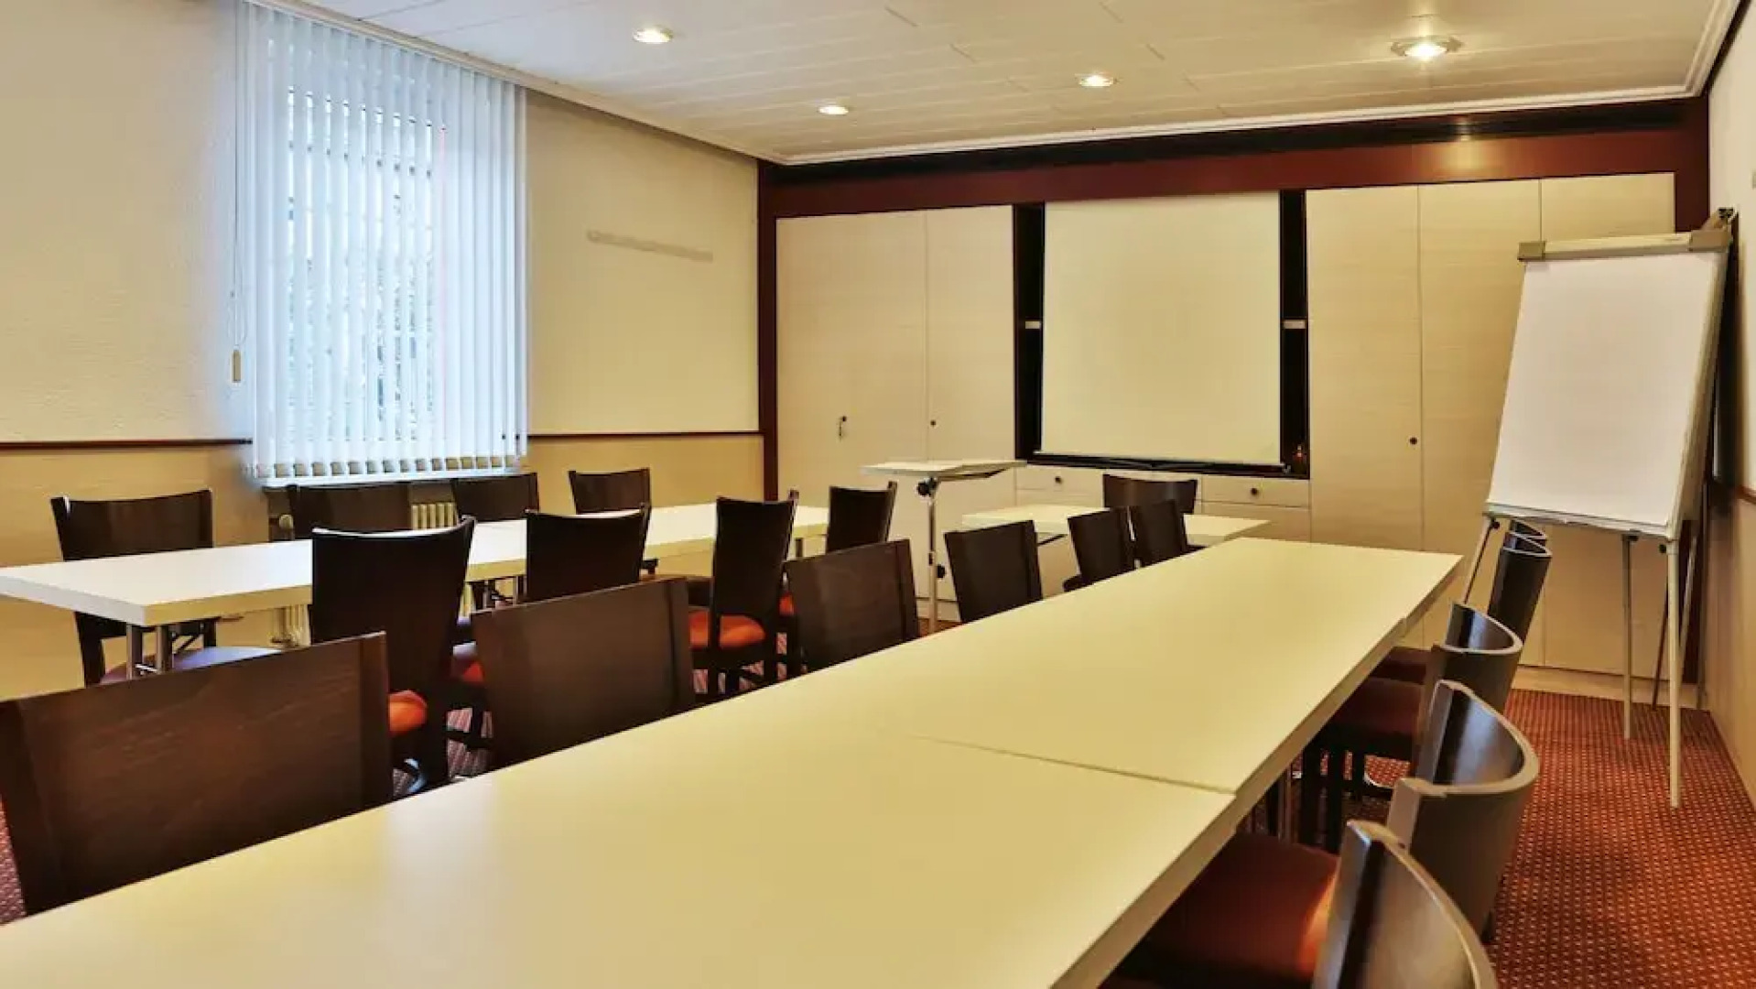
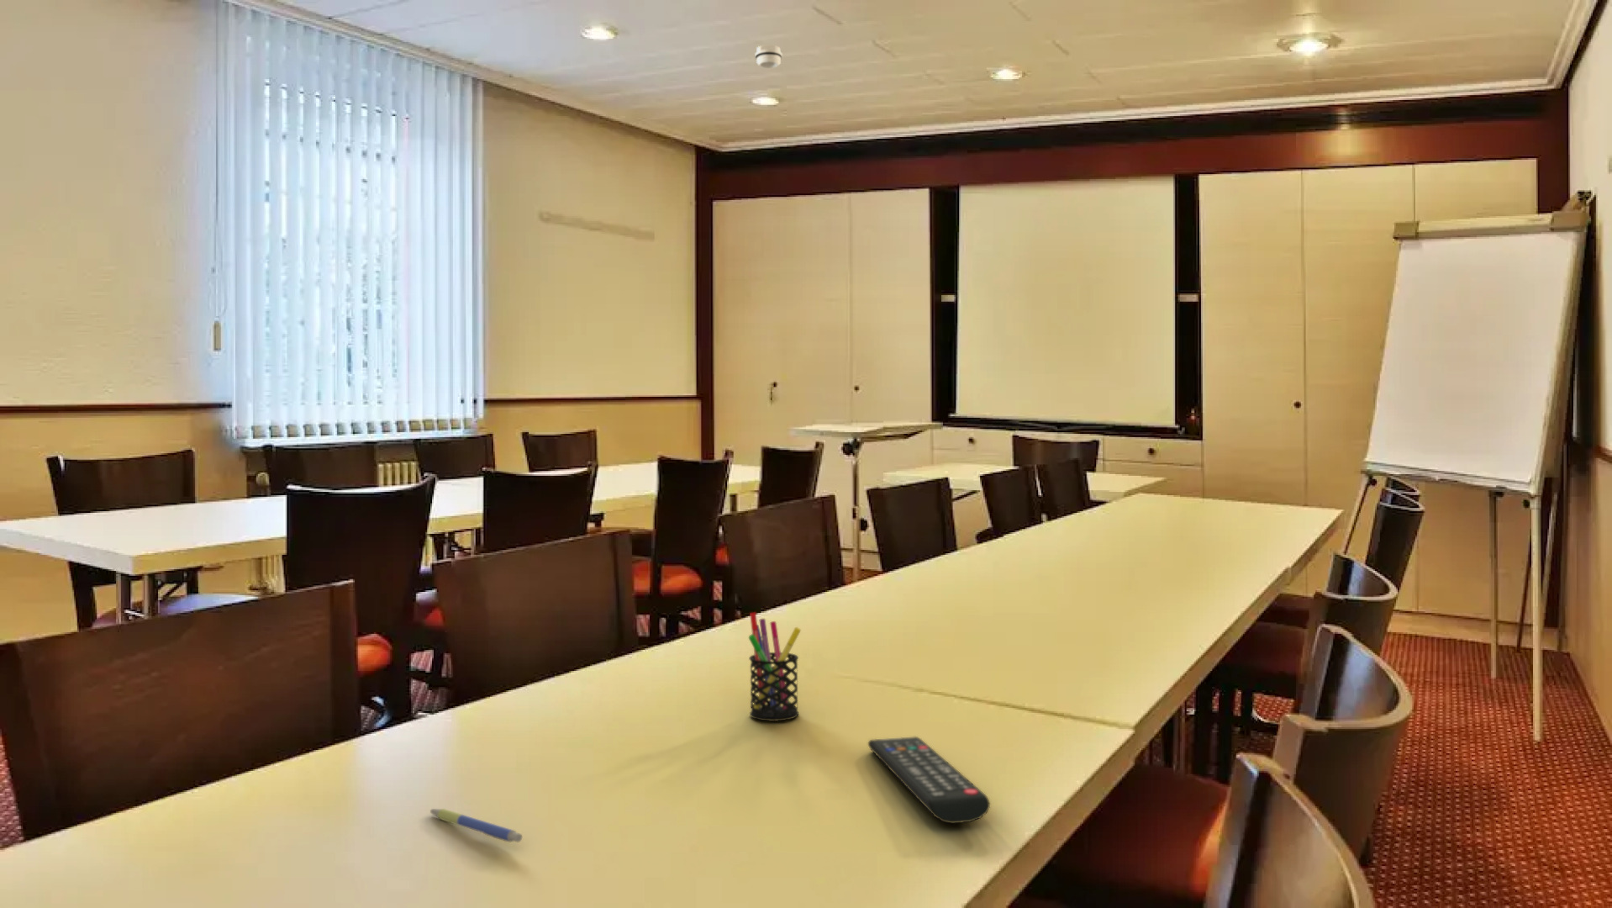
+ pen (473, 823)
+ pen holder (767, 665)
+ remote control (923, 774)
+ smoke detector (768, 56)
